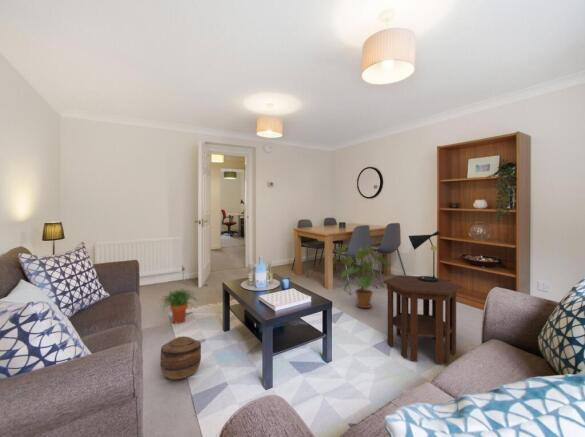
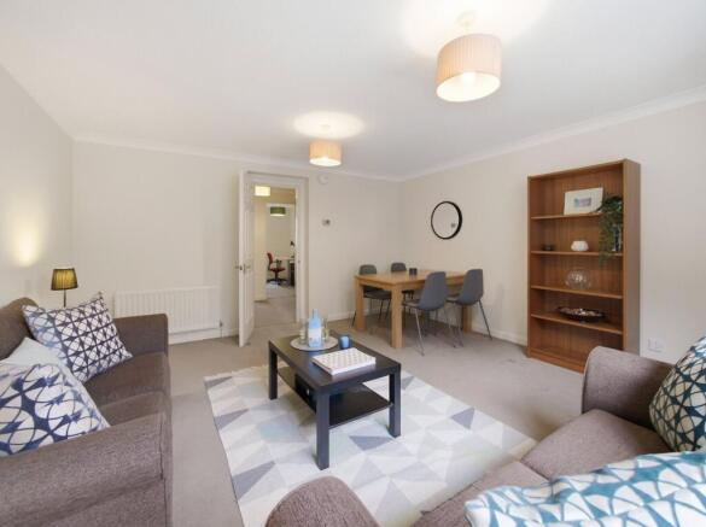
- potted plant (178, 305)
- table lamp (433, 255)
- basket (181, 355)
- house plant (361, 274)
- side table (420, 315)
